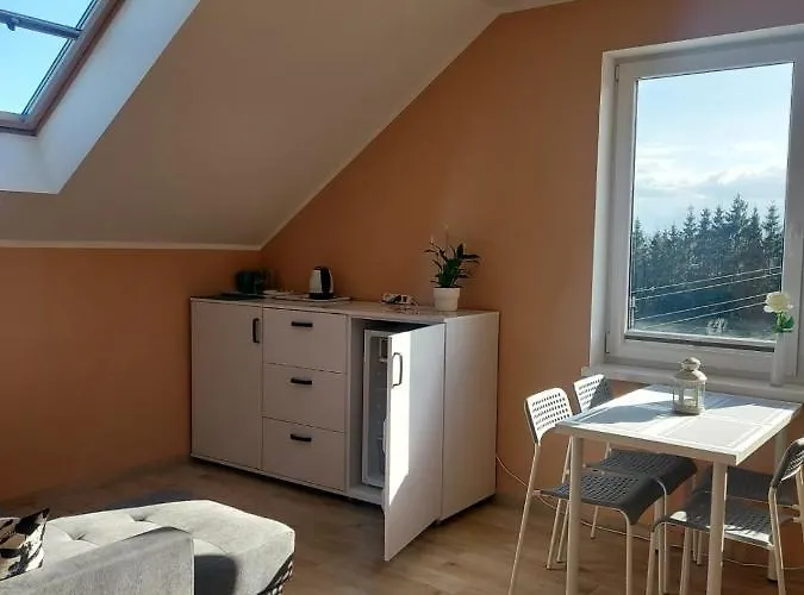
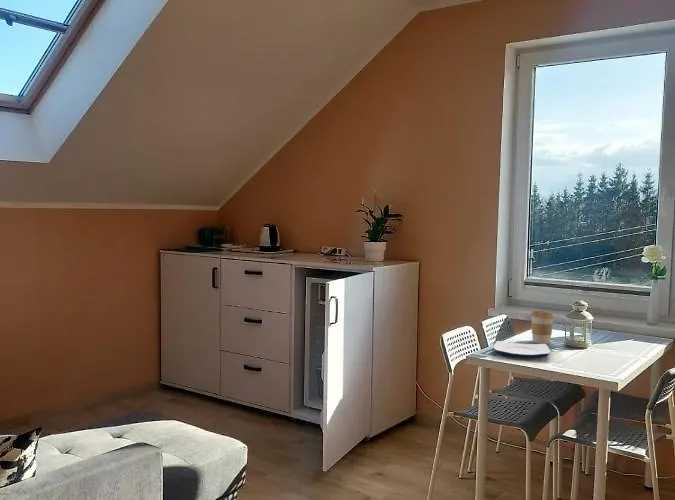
+ coffee cup (542, 326)
+ plate (521, 350)
